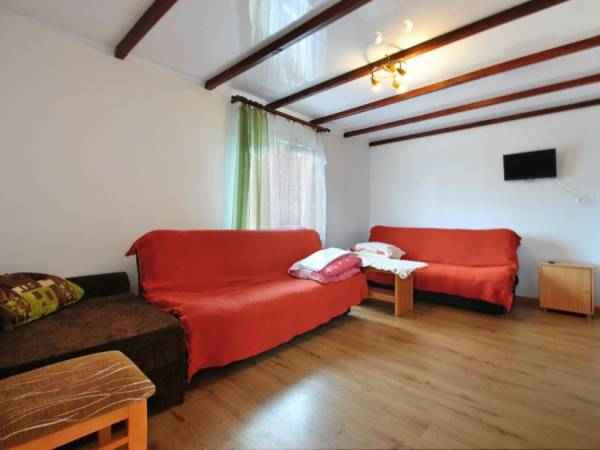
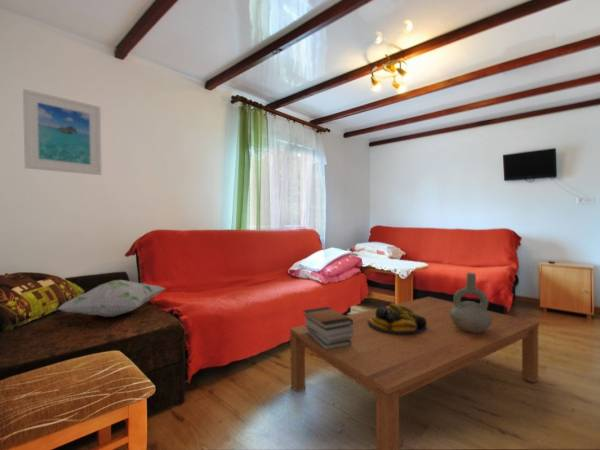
+ fruit bowl (395, 314)
+ decorative pillow (116, 297)
+ coffee table (416, 354)
+ book stack (327, 326)
+ decorative vase (470, 301)
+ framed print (65, 135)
